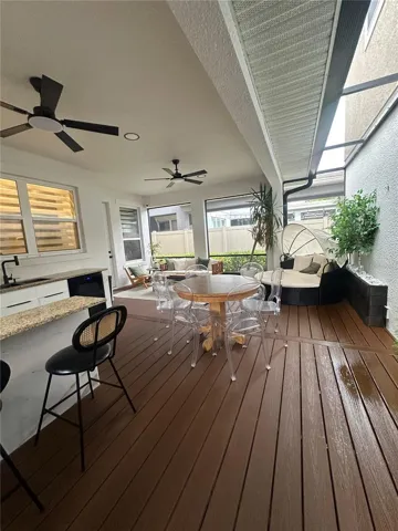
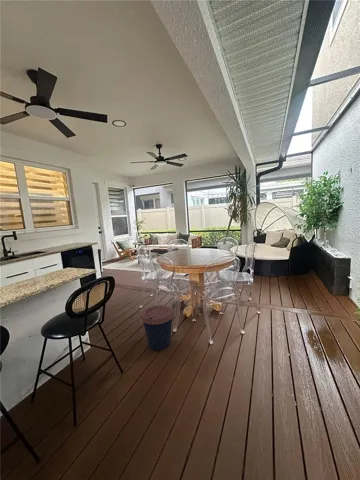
+ coffee cup (158, 327)
